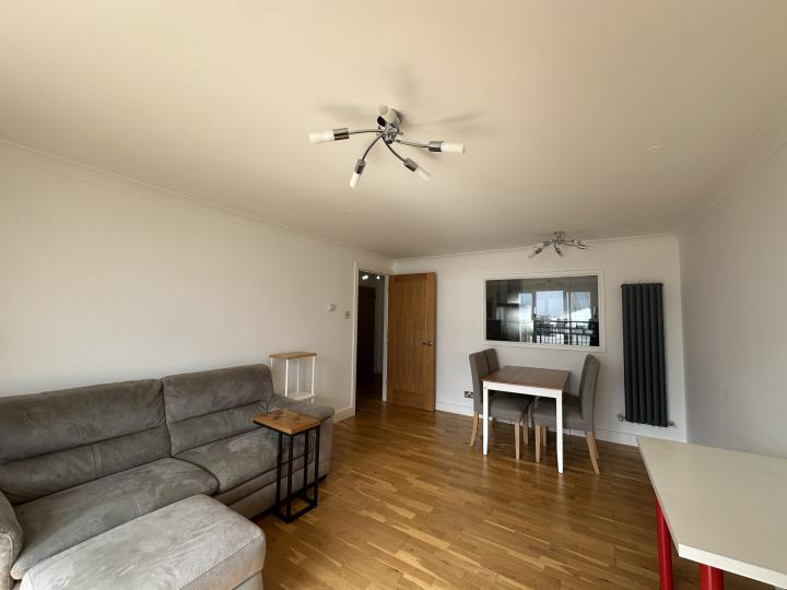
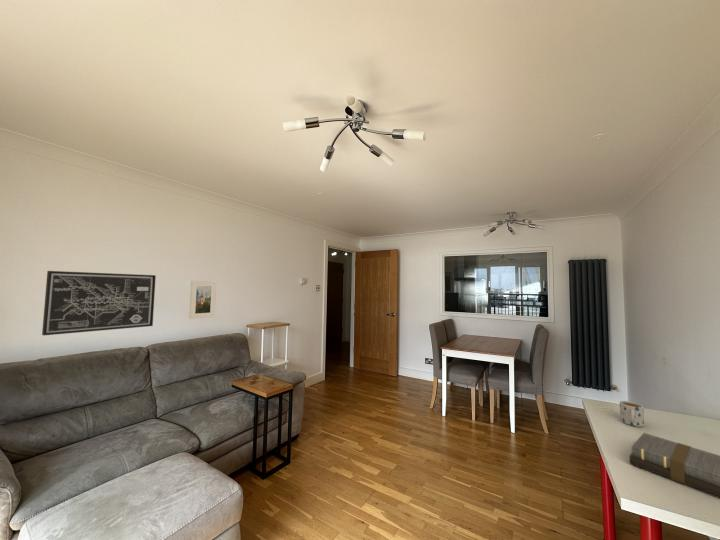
+ mug (632, 414)
+ wall art (105, 301)
+ book (681, 462)
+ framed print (203, 299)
